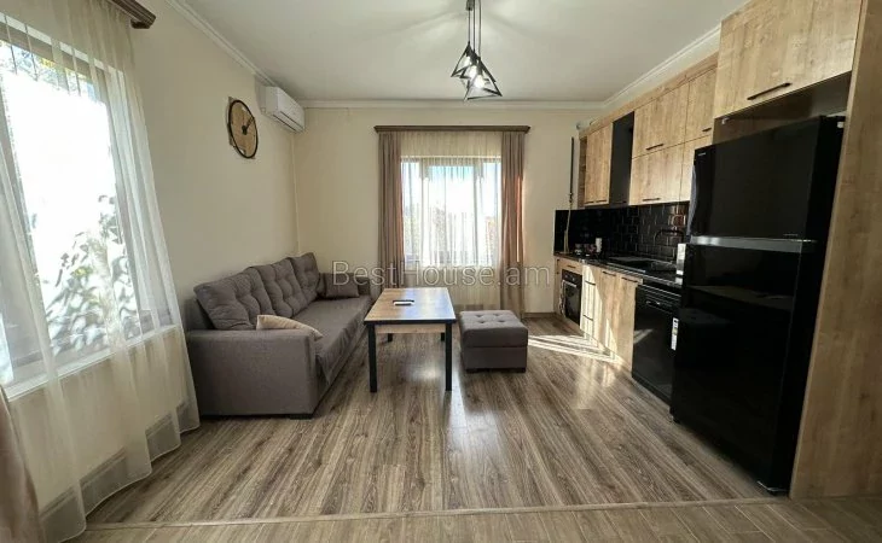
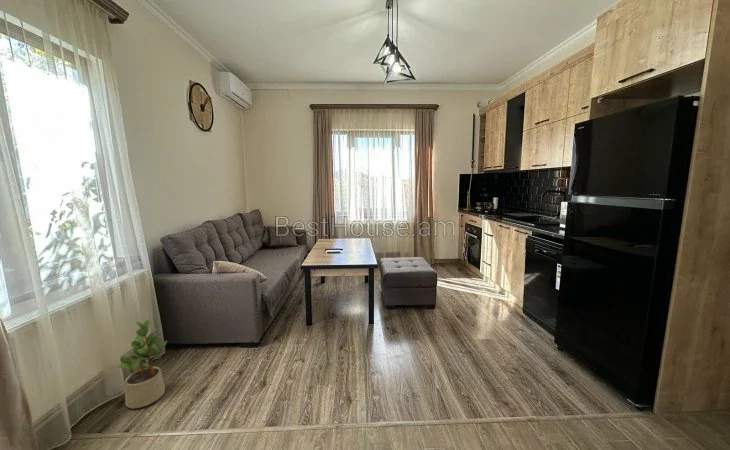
+ potted plant (139, 359)
